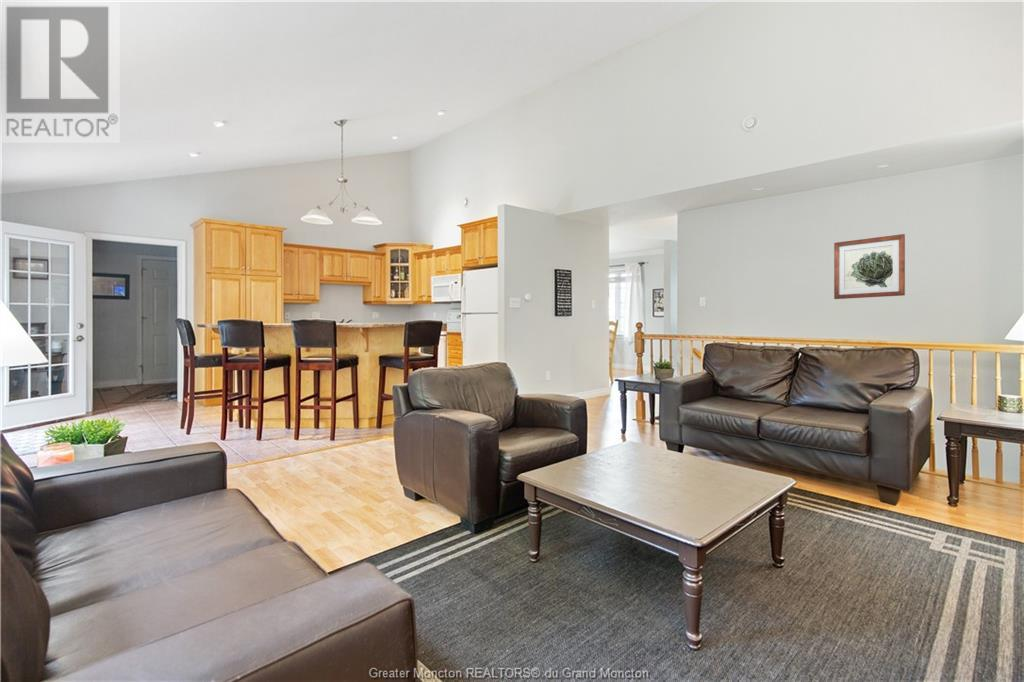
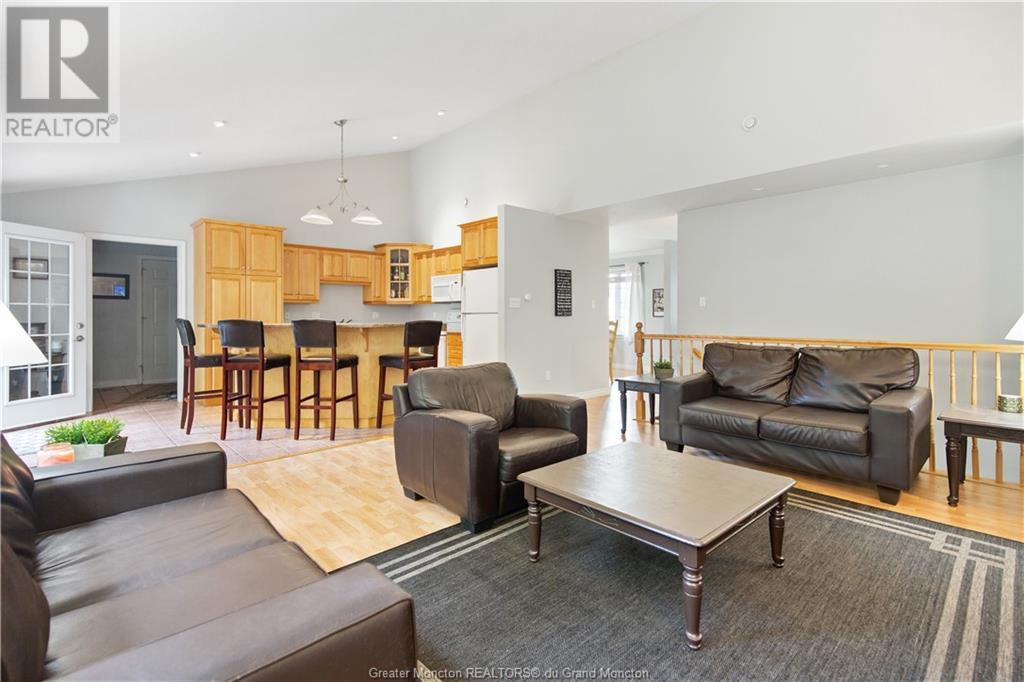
- wall art (868, 268)
